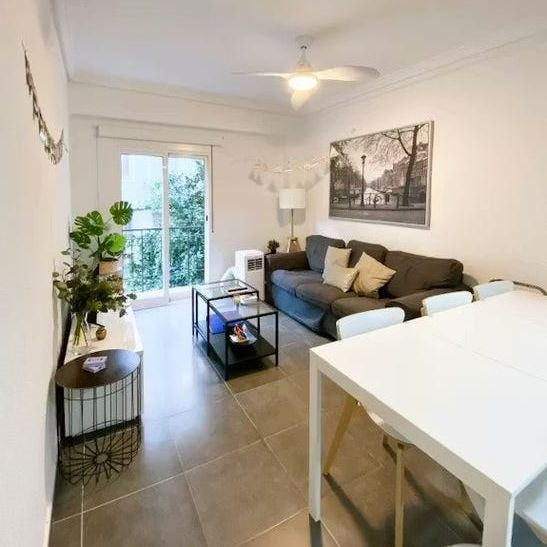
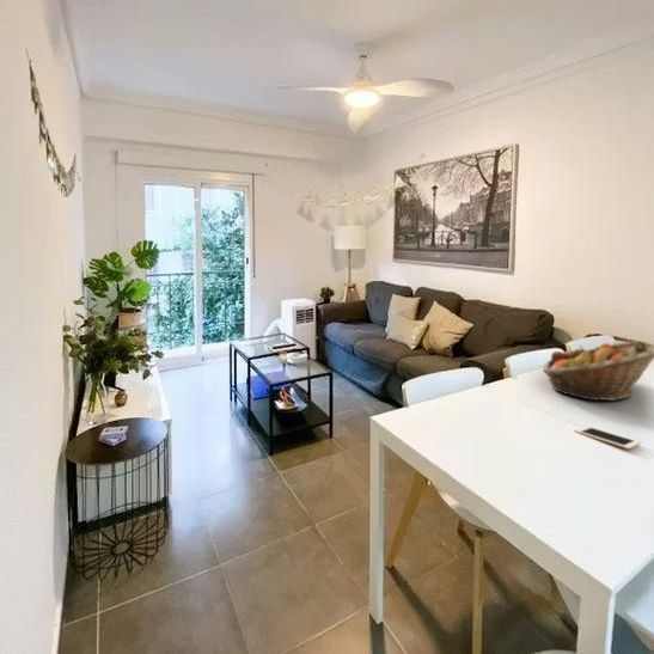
+ cell phone (605, 436)
+ fruit basket (597, 366)
